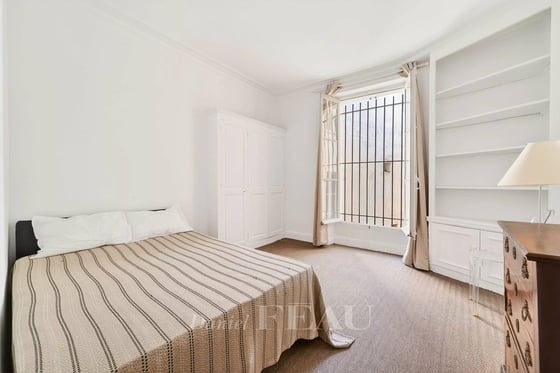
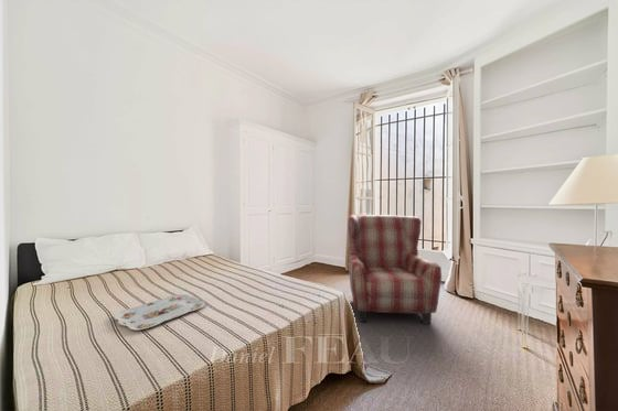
+ armchair (386, 262)
+ serving tray (162, 310)
